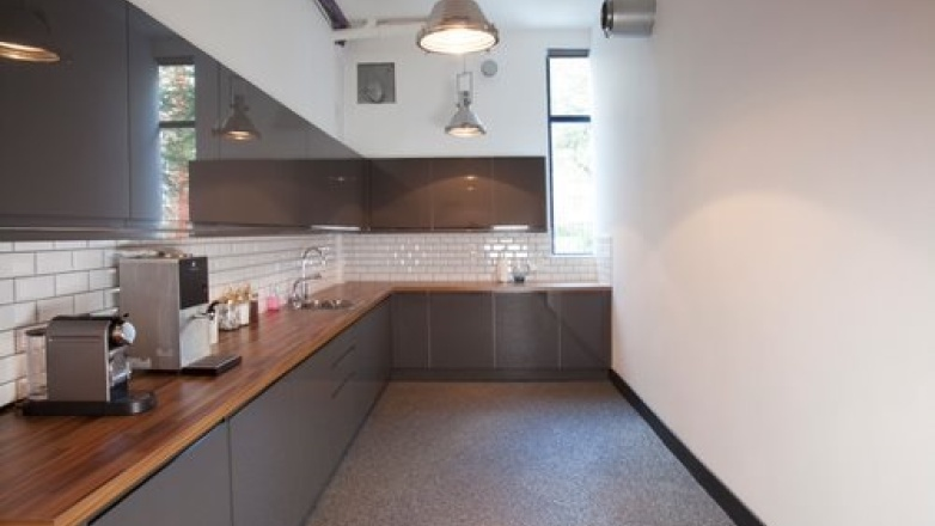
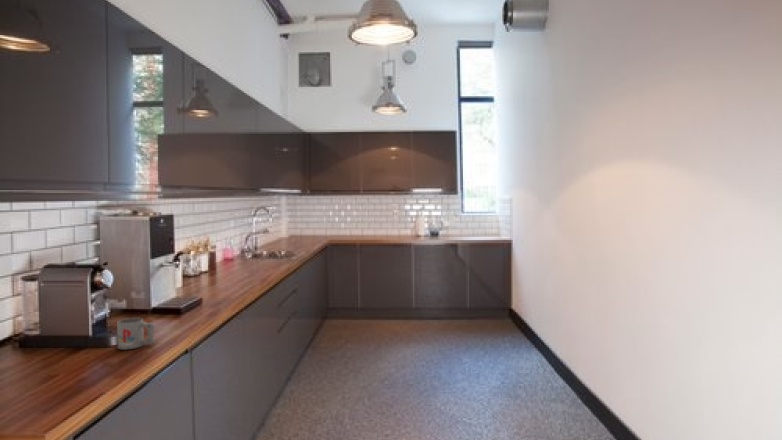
+ mug (137, 333)
